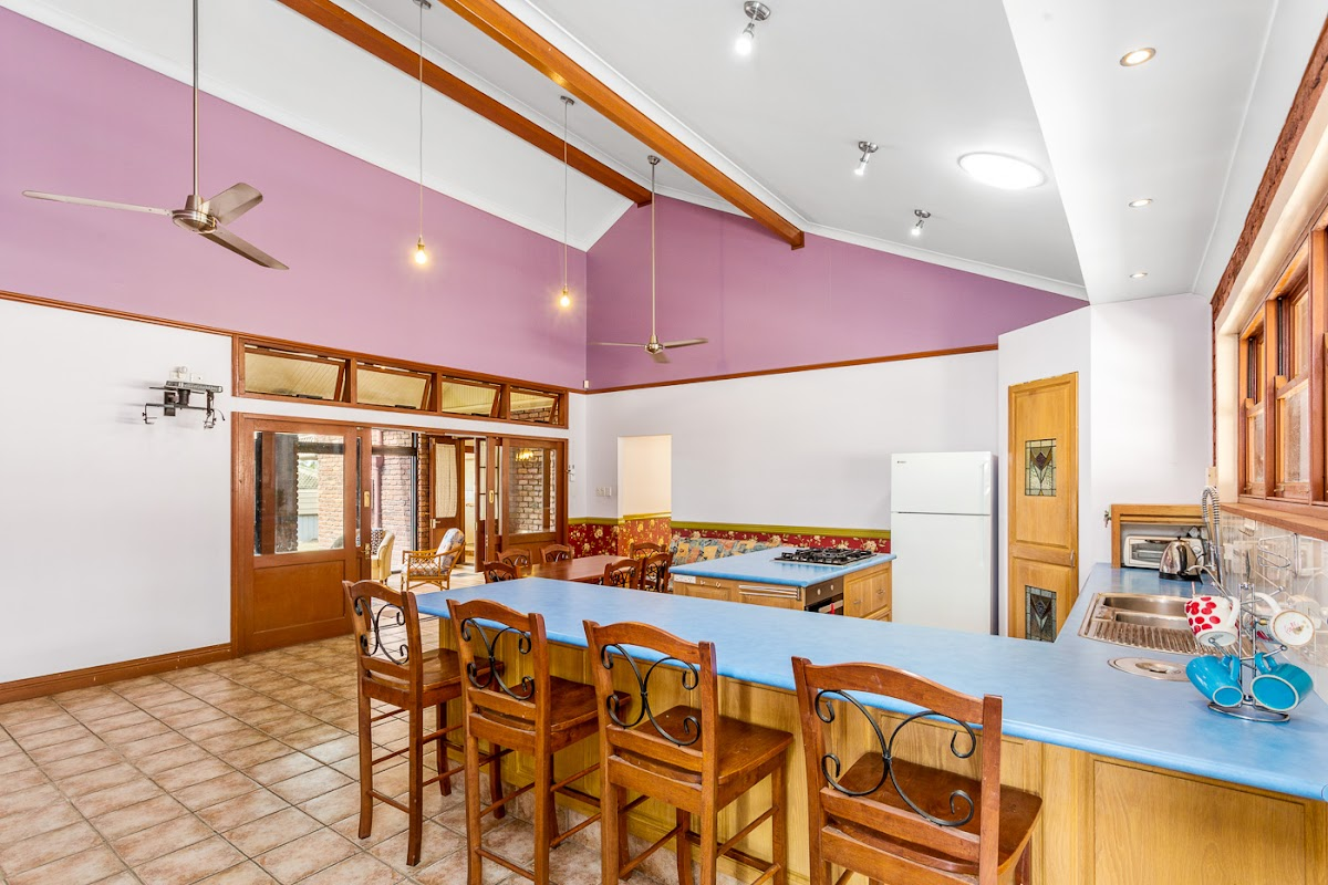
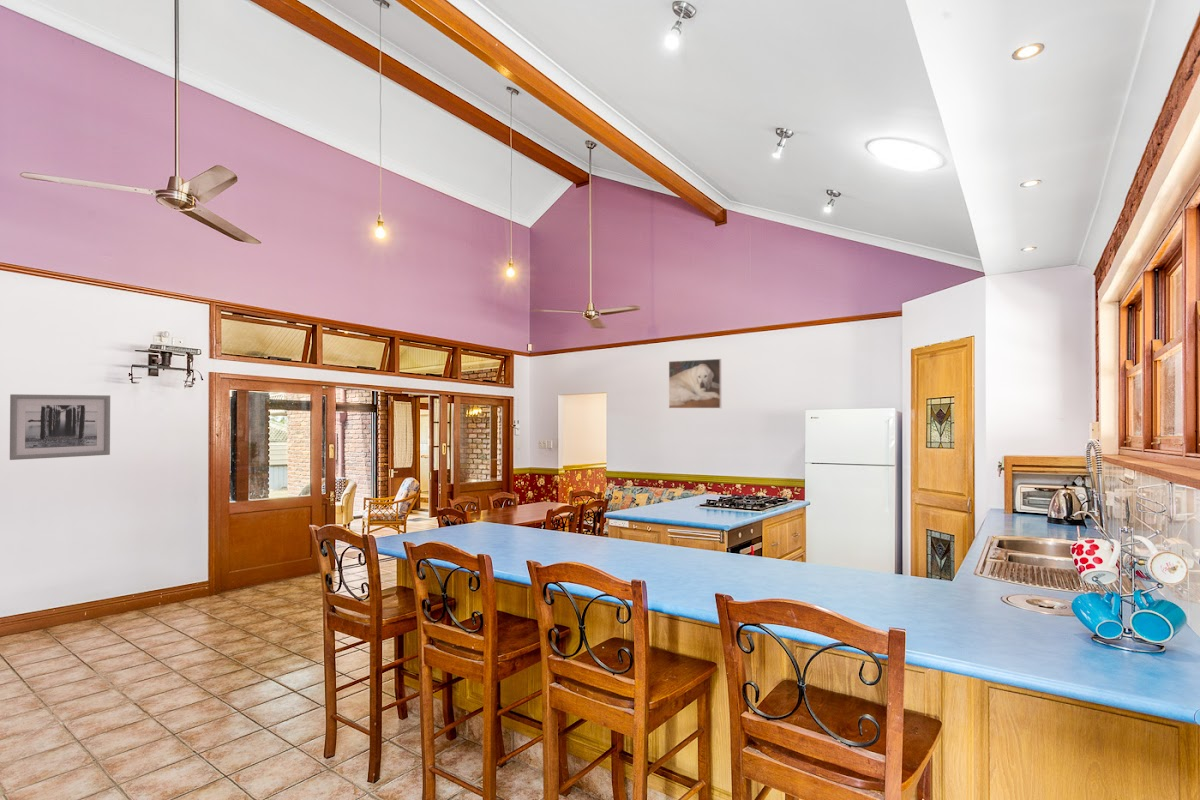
+ wall art (62, 426)
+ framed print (694, 384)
